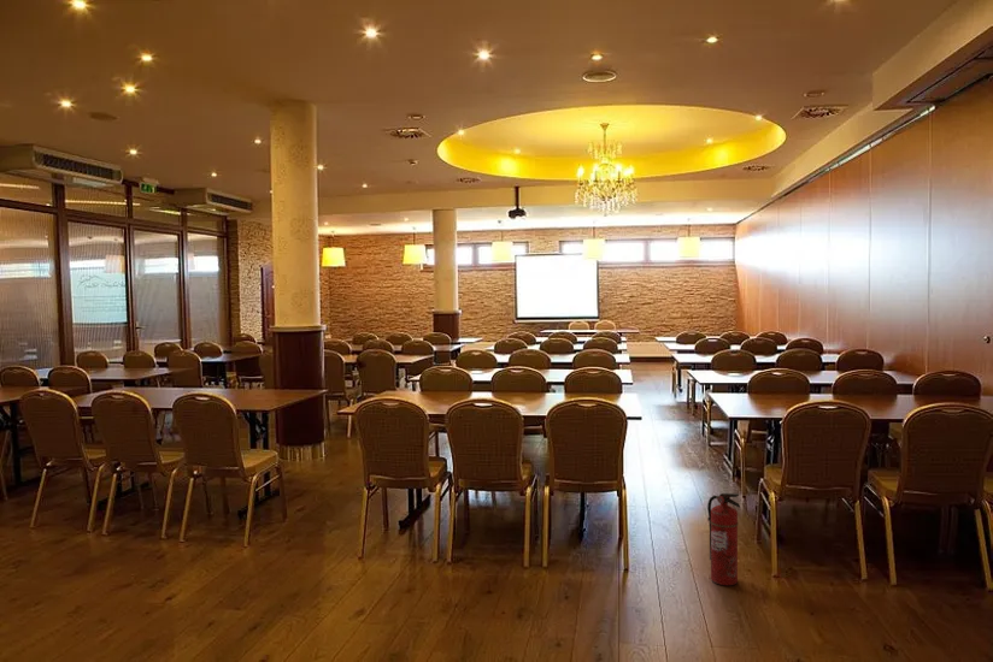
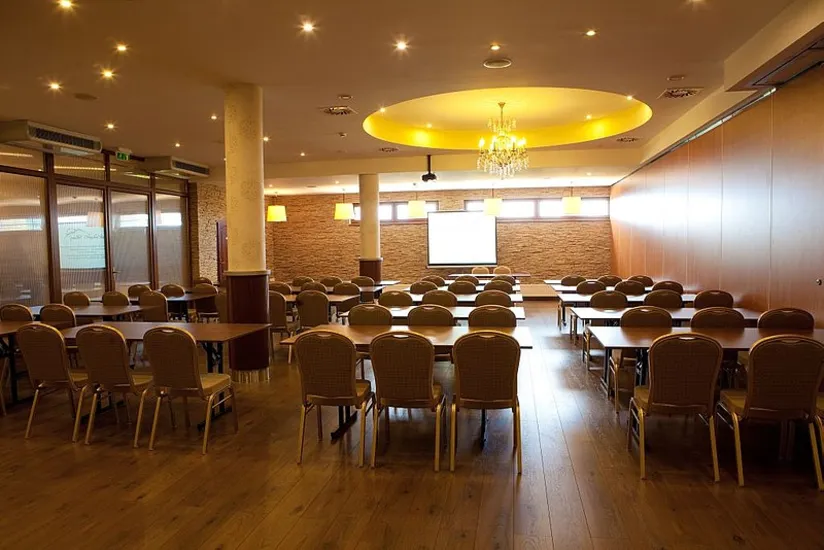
- fire extinguisher (723, 536)
